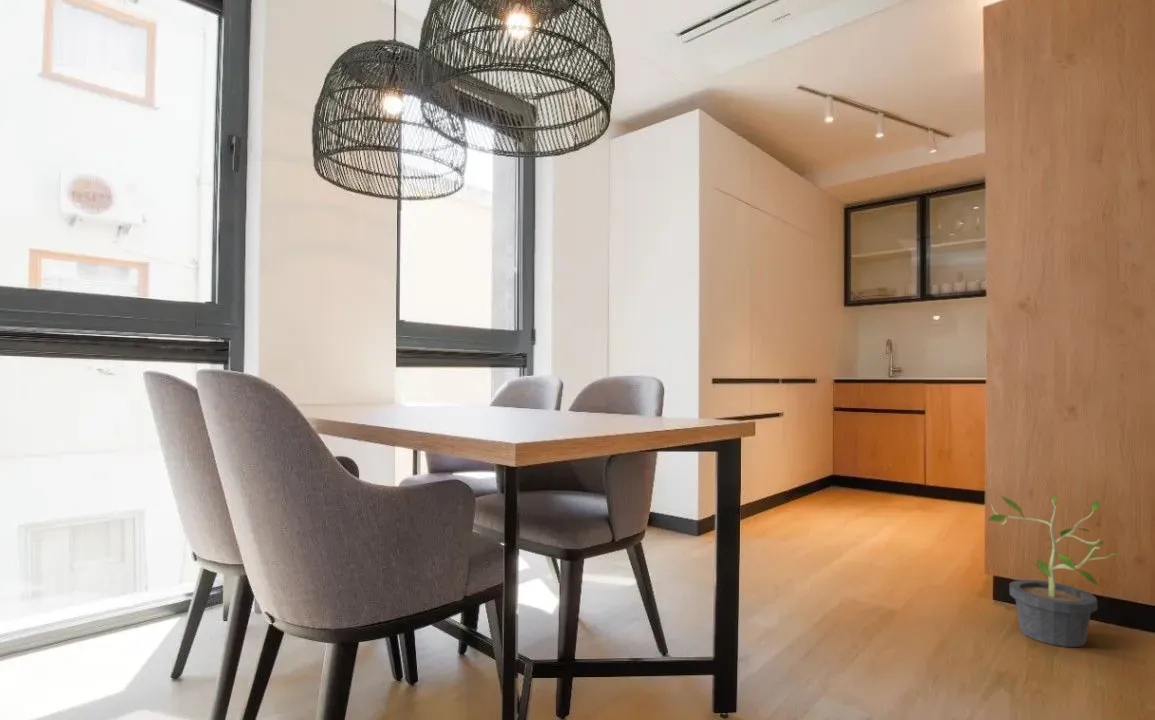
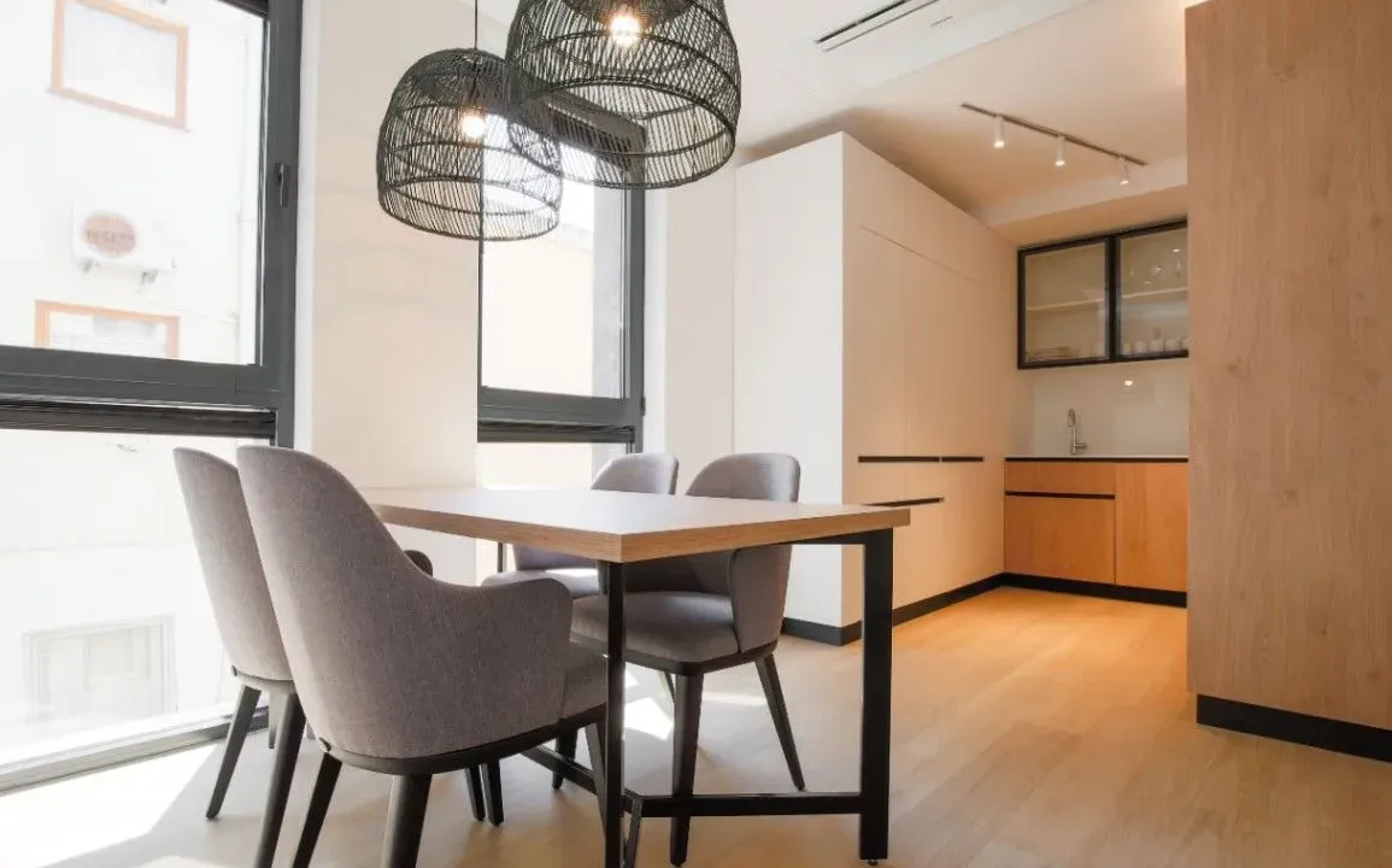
- potted plant (1054, 563)
